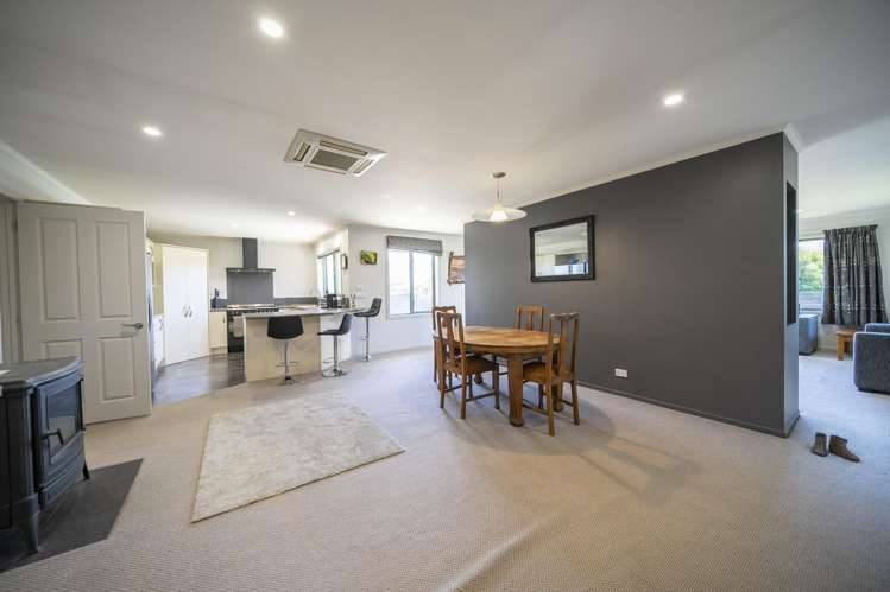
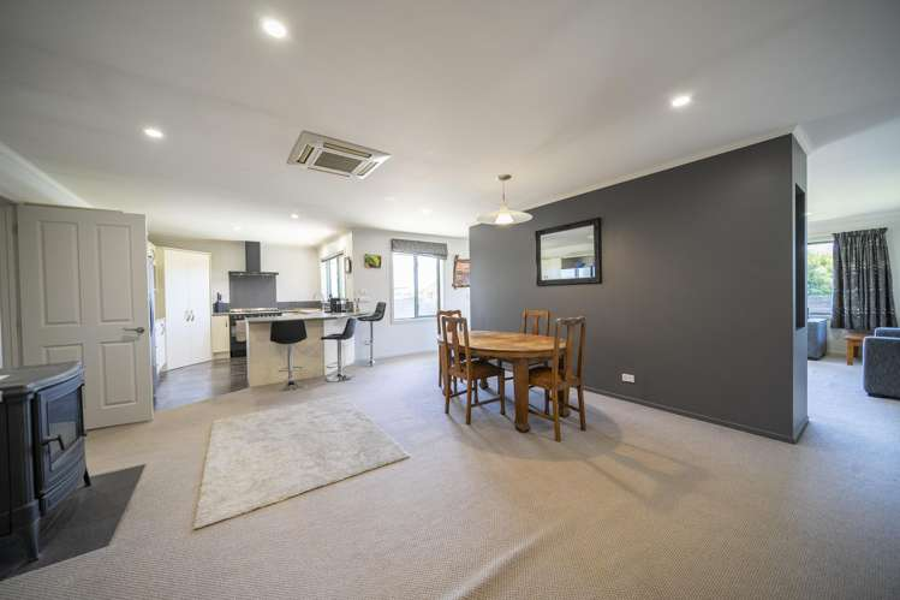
- boots (829, 445)
